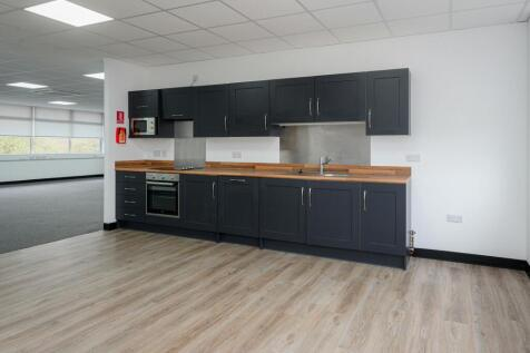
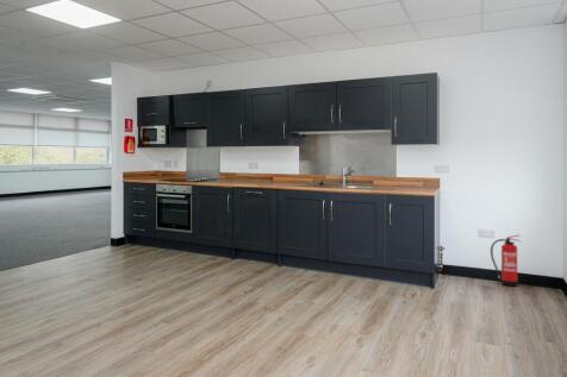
+ fire extinguisher (505, 258)
